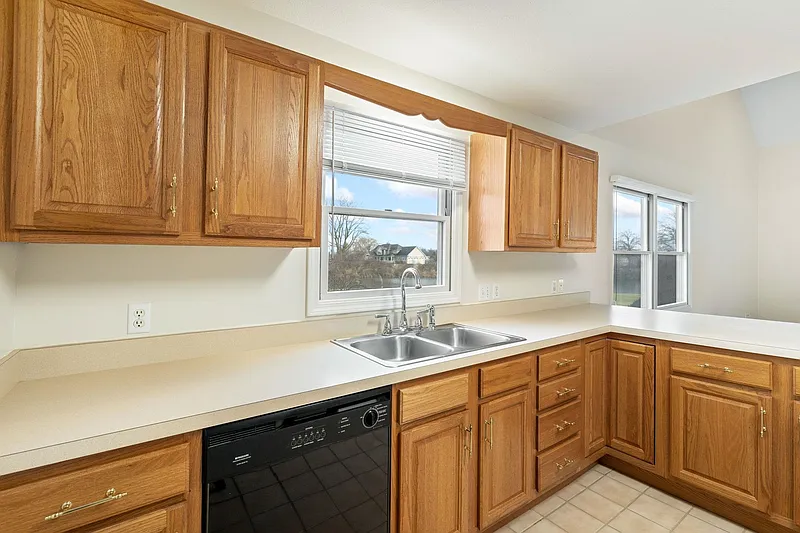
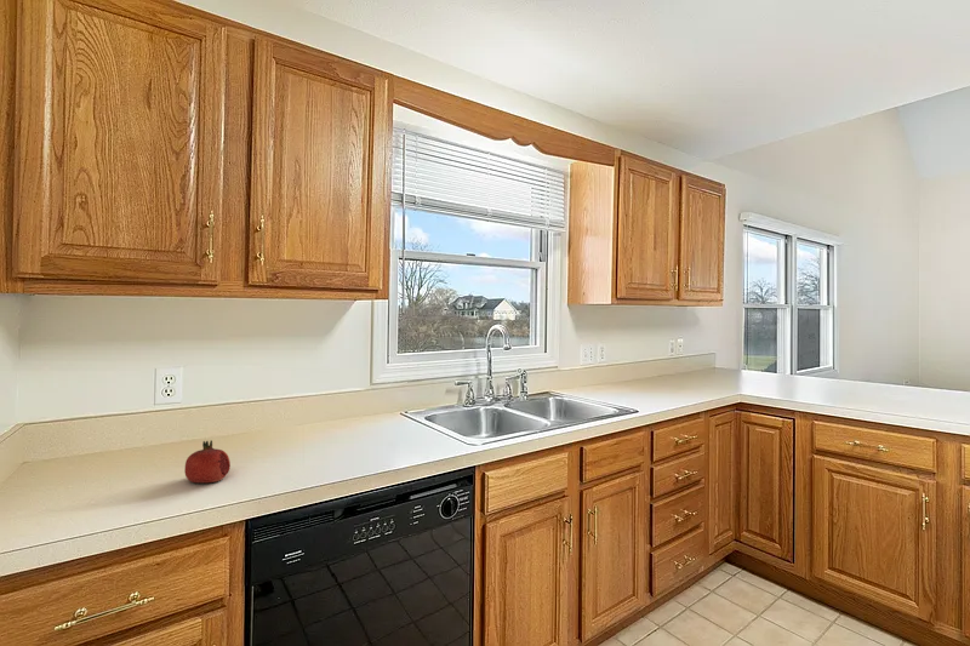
+ fruit (207, 459)
